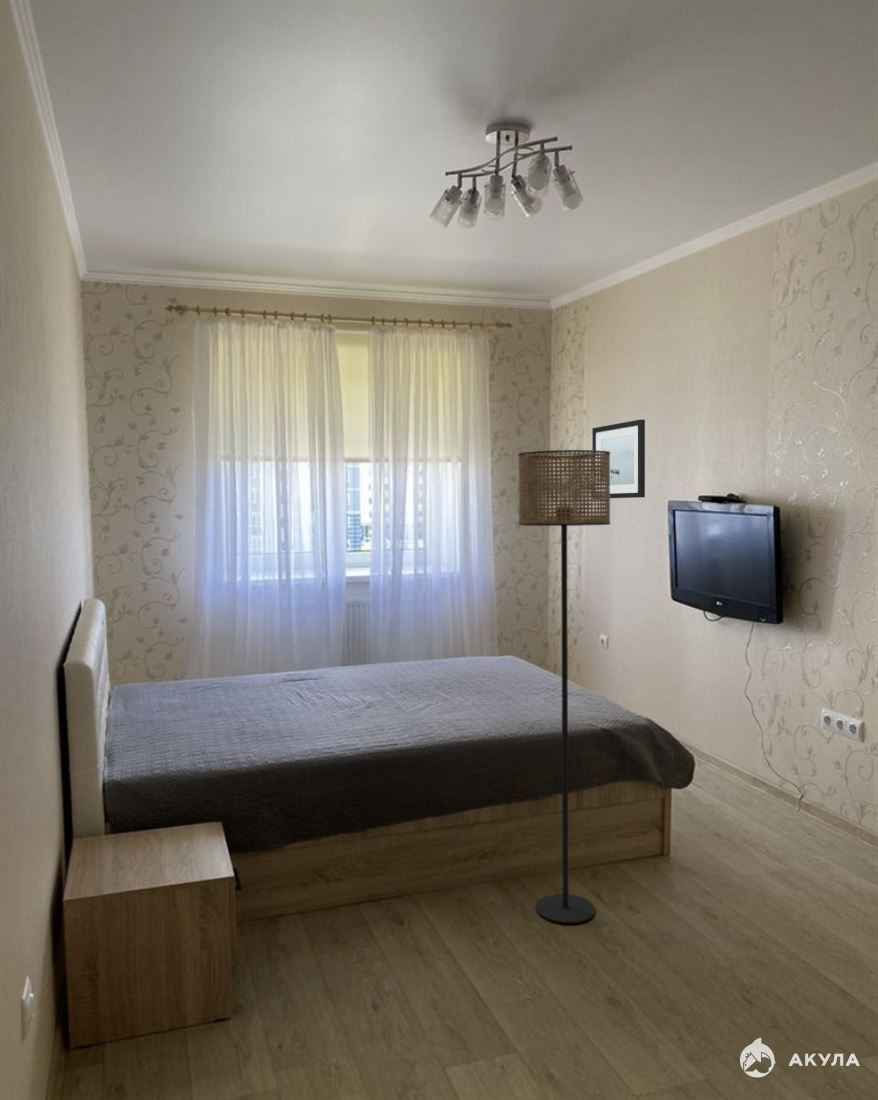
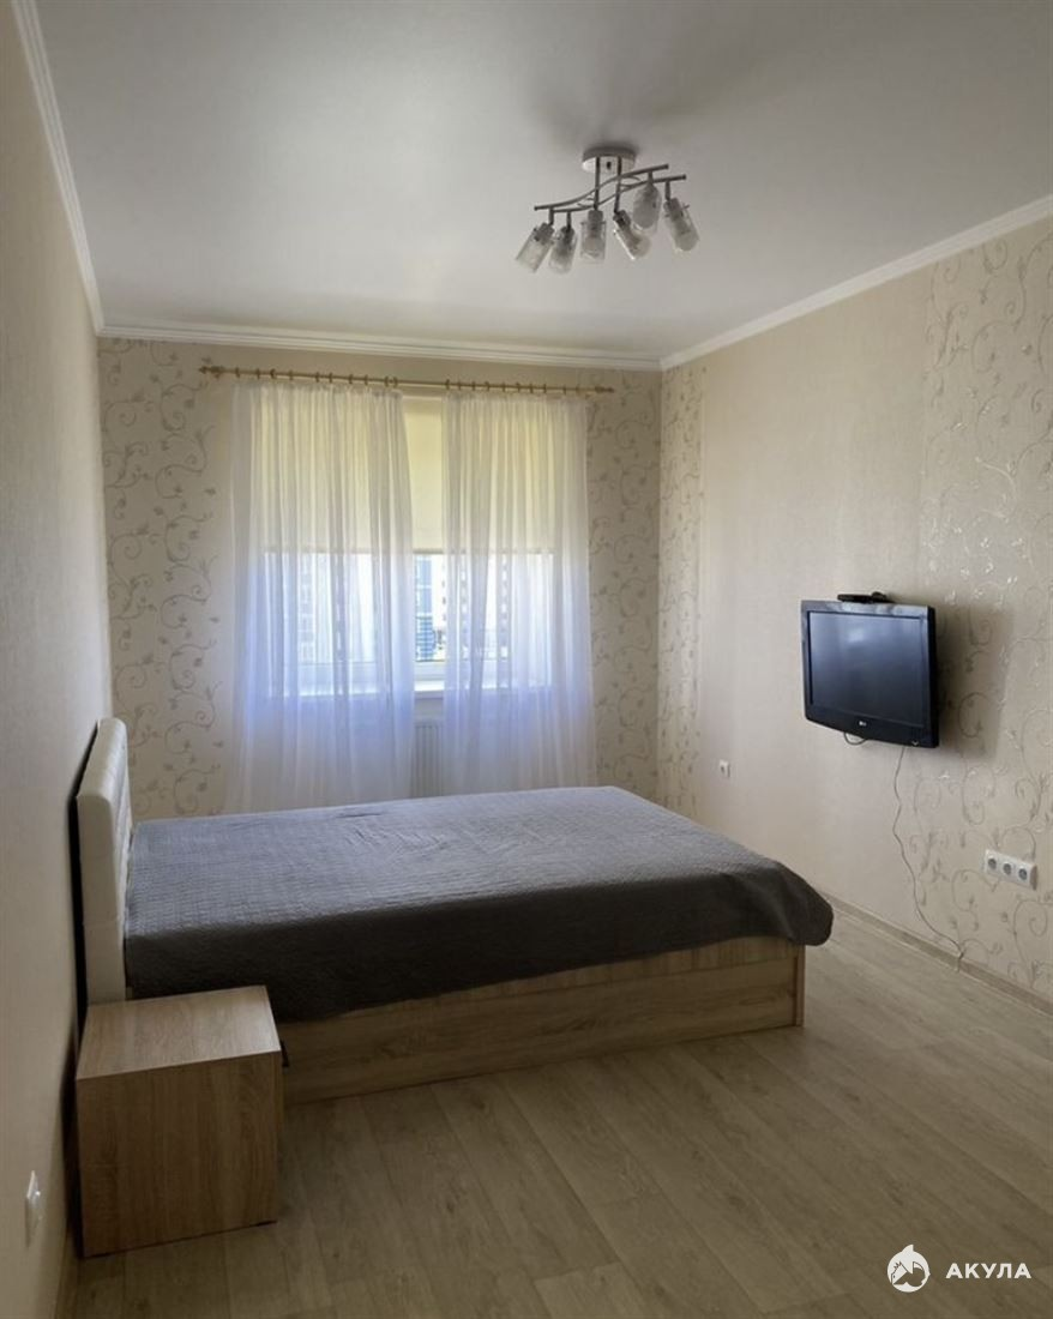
- floor lamp (564, 684)
- wall art (617, 461)
